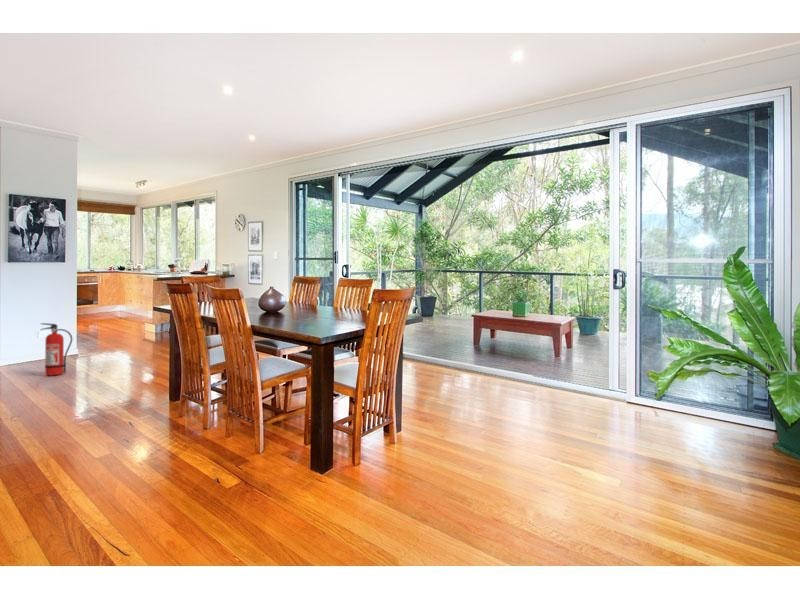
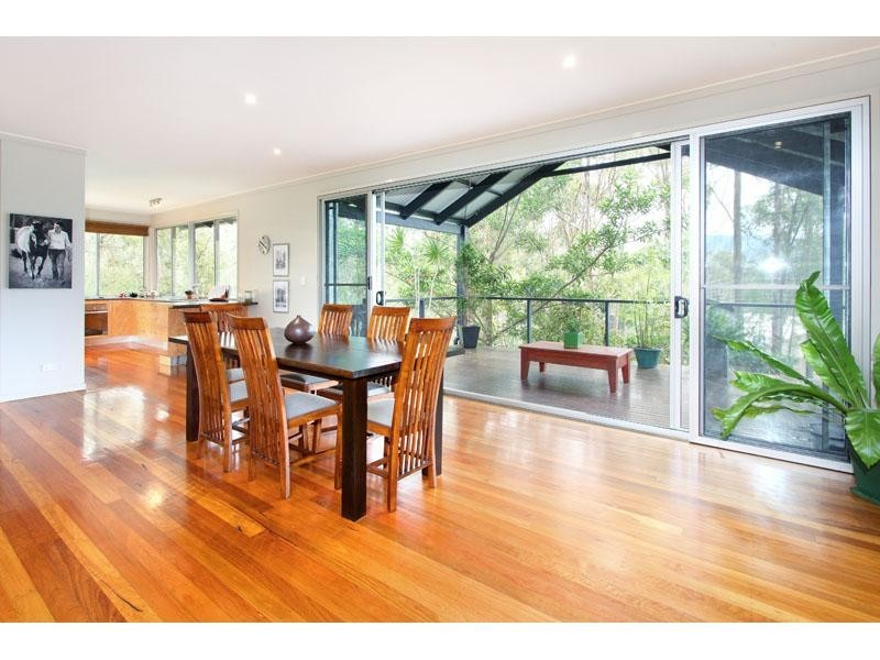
- fire extinguisher (56, 348)
